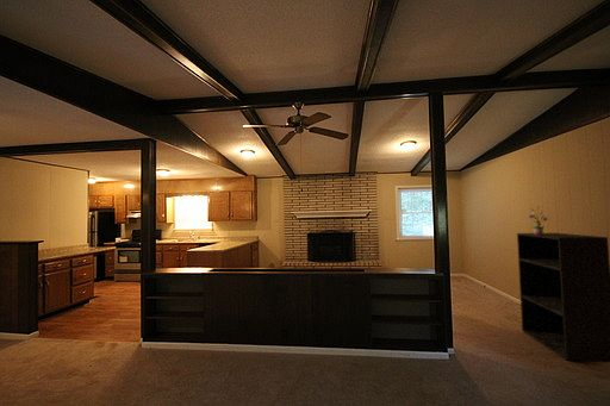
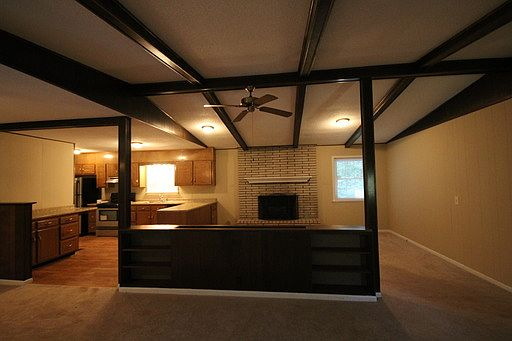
- bookshelf (560, 289)
- potted plant (537, 219)
